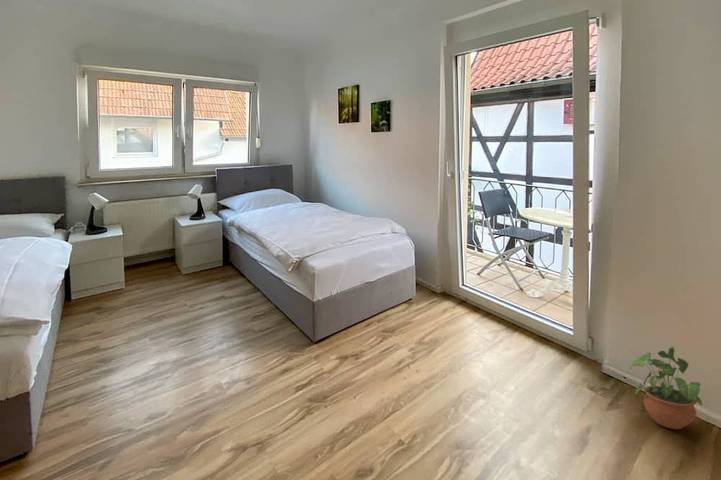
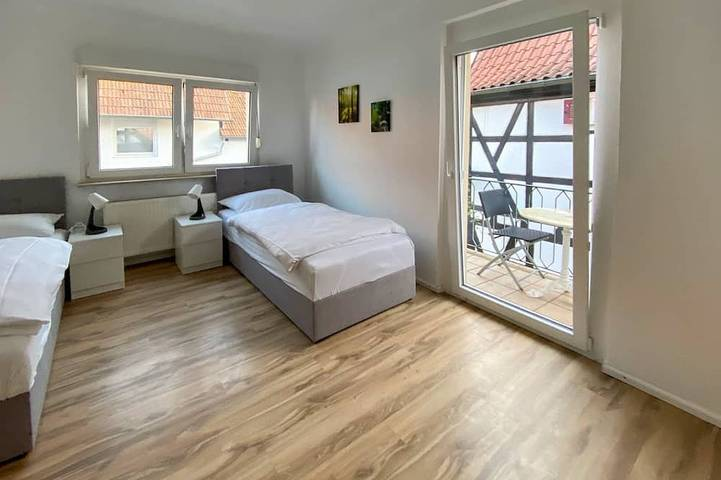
- potted plant (668, 384)
